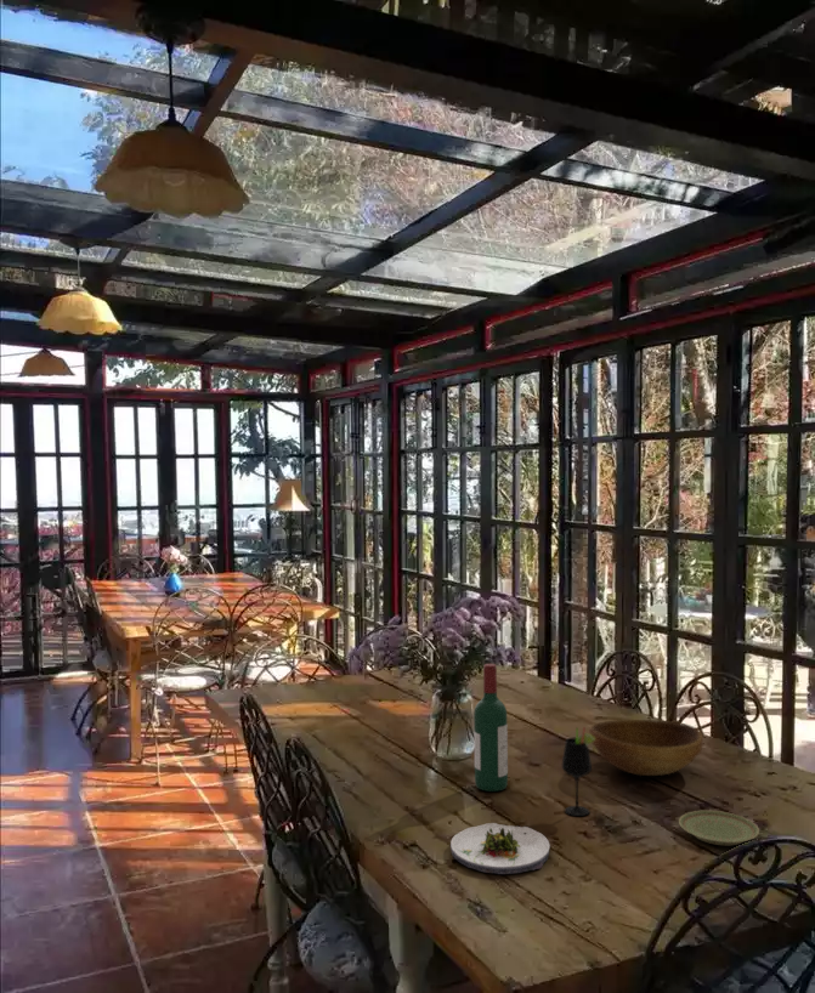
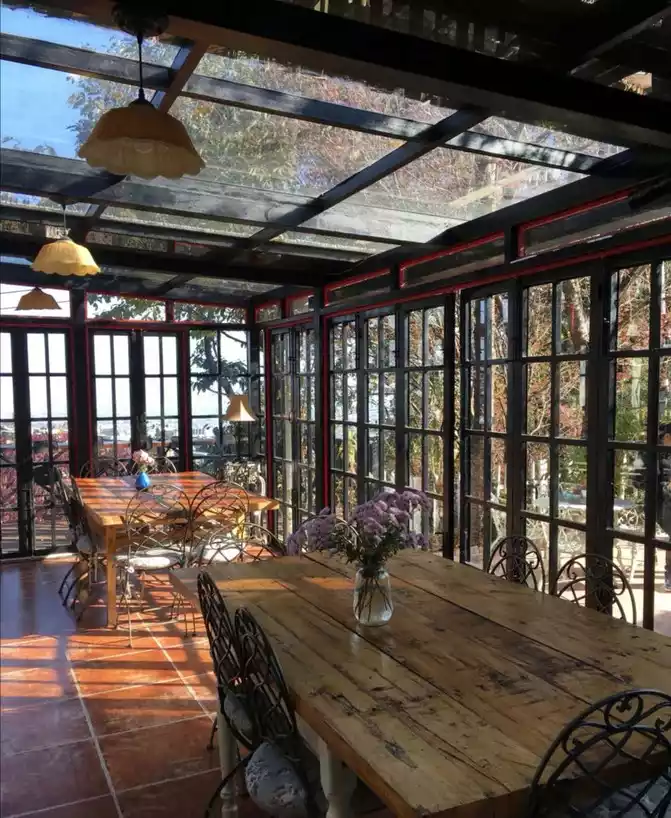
- bowl (645, 748)
- wine bottle (489, 725)
- plate (718, 829)
- wine glass (578, 767)
- salad plate (499, 840)
